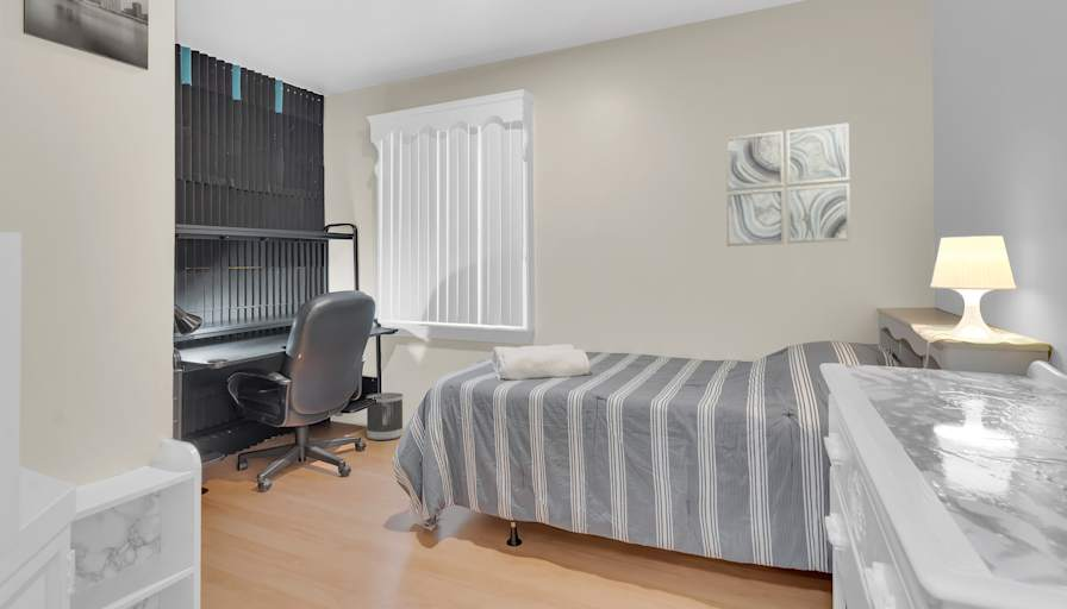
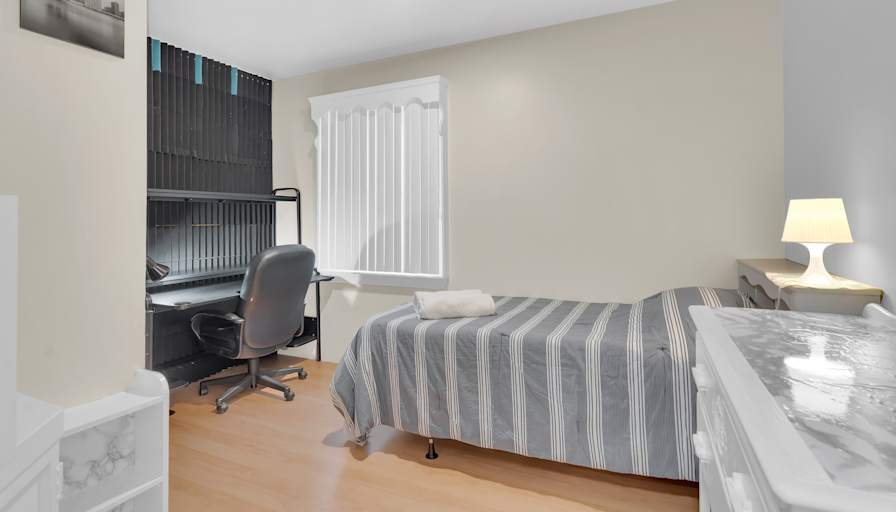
- wall art (787, 188)
- wastebasket (385, 415)
